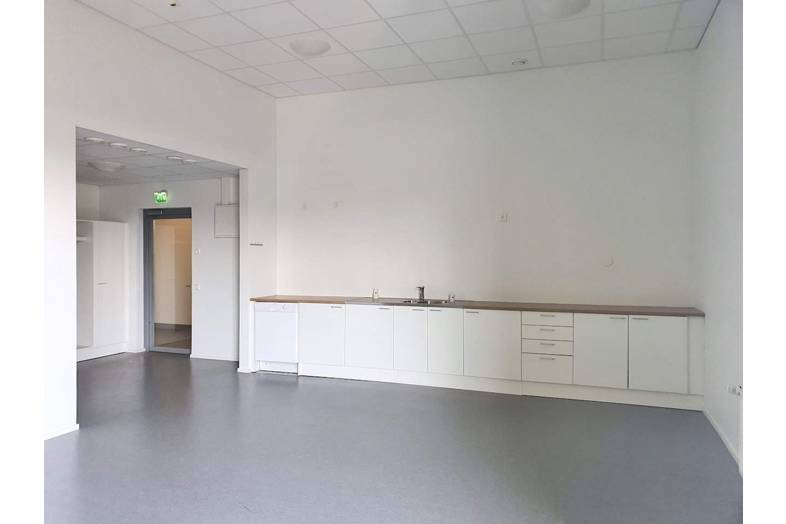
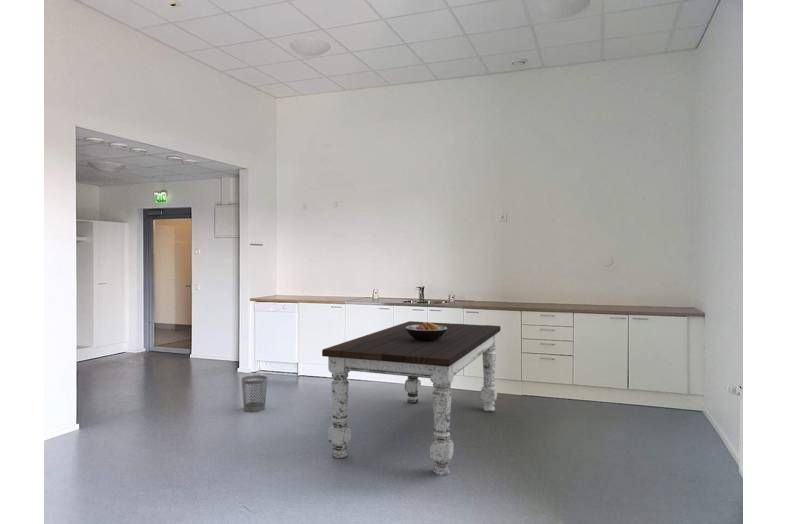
+ fruit bowl (426, 331)
+ wastebasket (254, 393)
+ dining table (420, 382)
